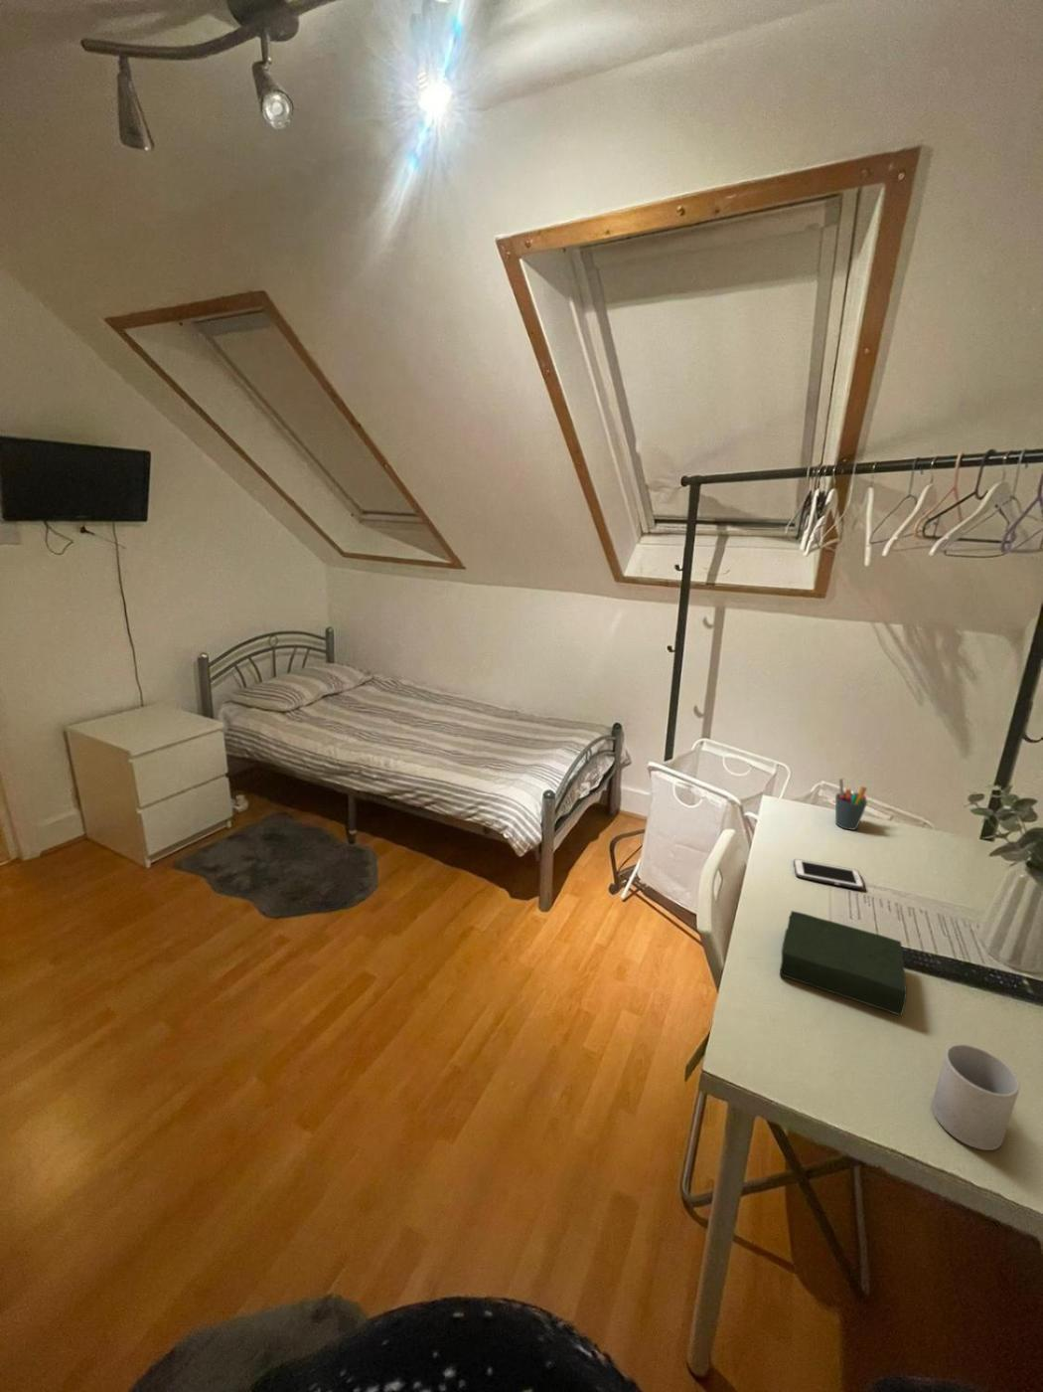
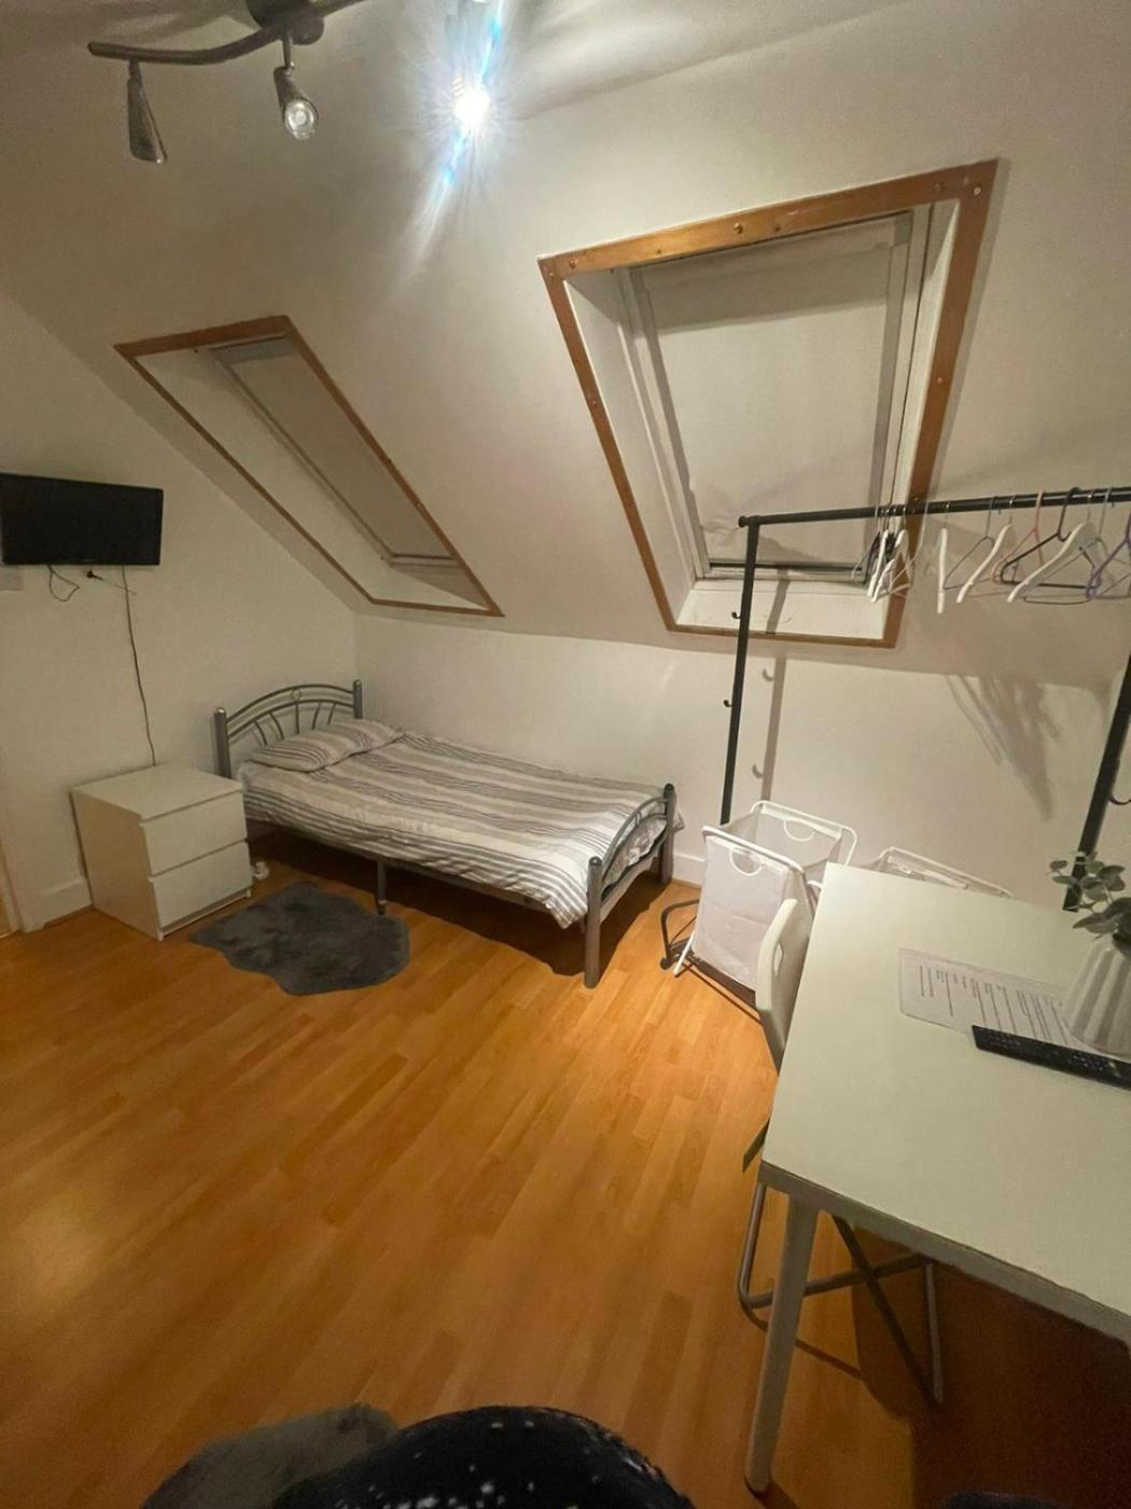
- cell phone (826, 872)
- mug (972, 1085)
- pen holder (850, 805)
- book (839, 958)
